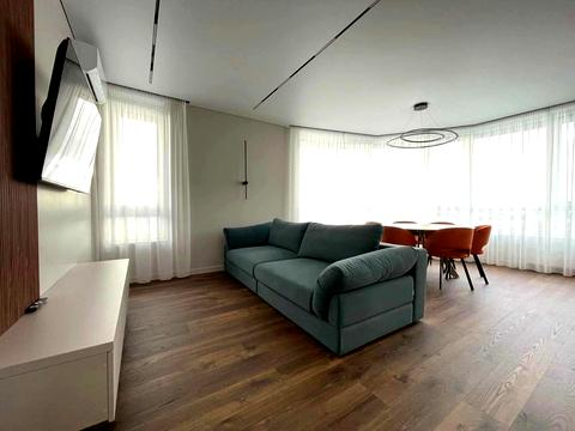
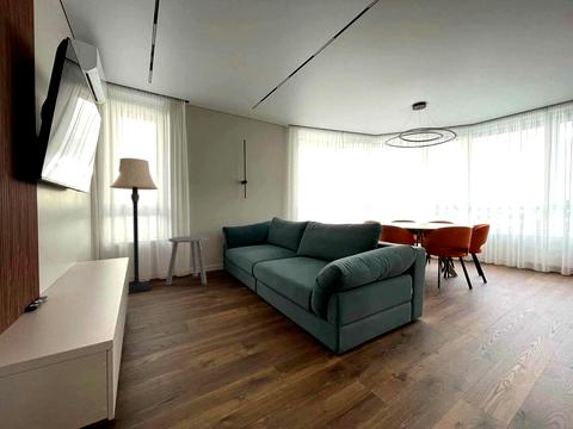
+ lamp (135, 224)
+ side table (192, 260)
